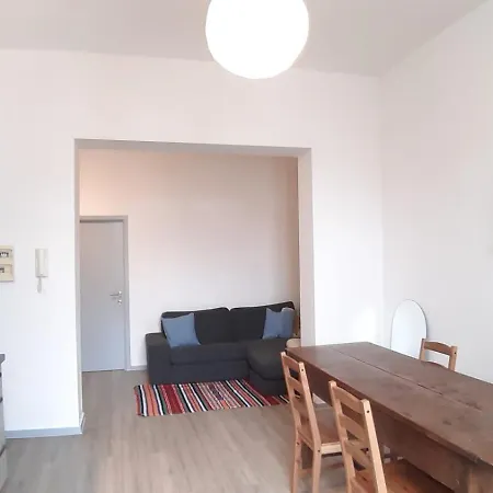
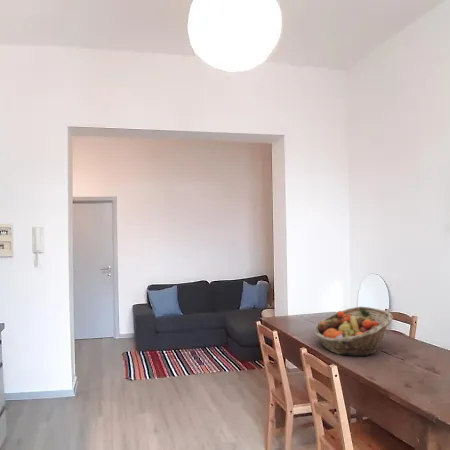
+ fruit basket (352, 329)
